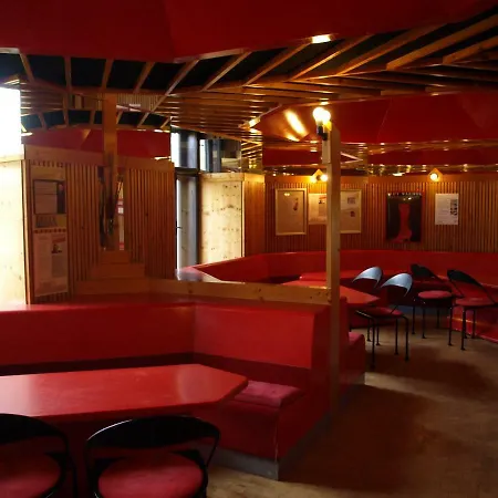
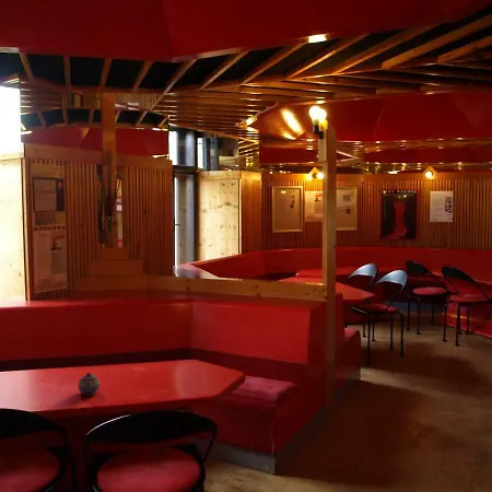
+ teapot (89, 383)
